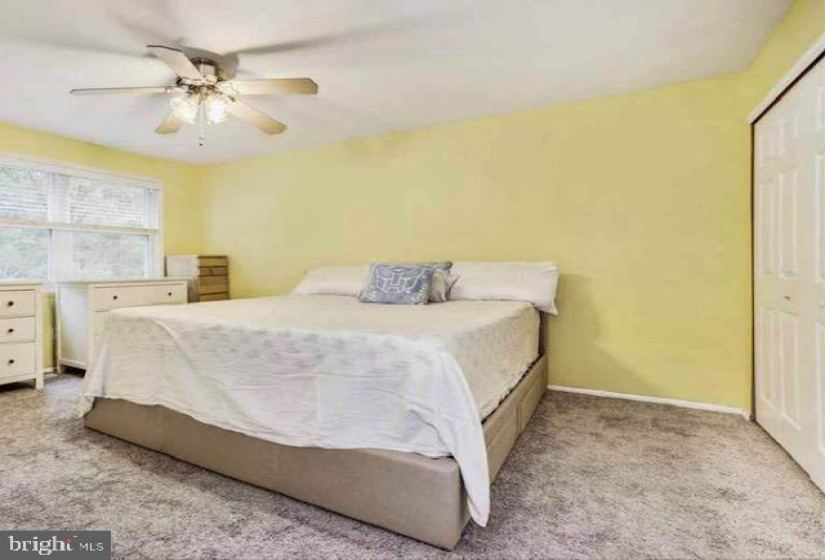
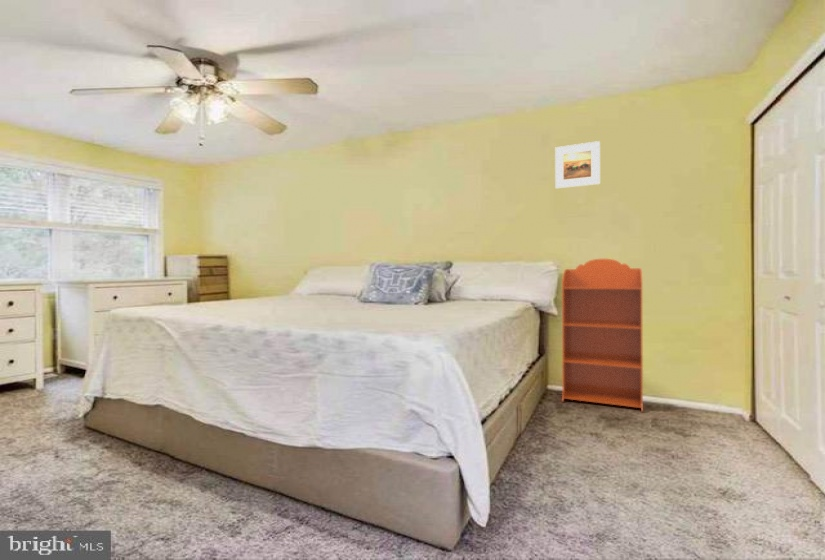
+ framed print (577, 165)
+ bookcase (601, 329)
